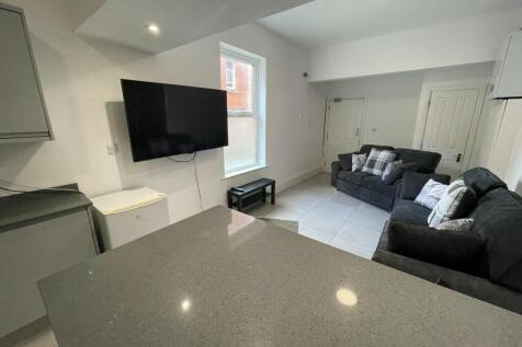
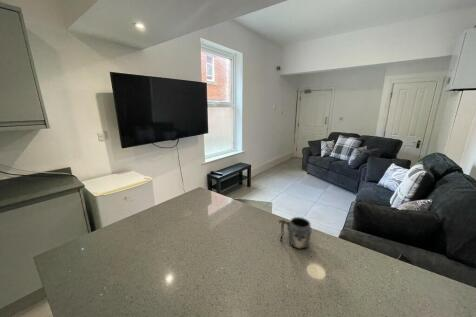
+ mug (294, 232)
